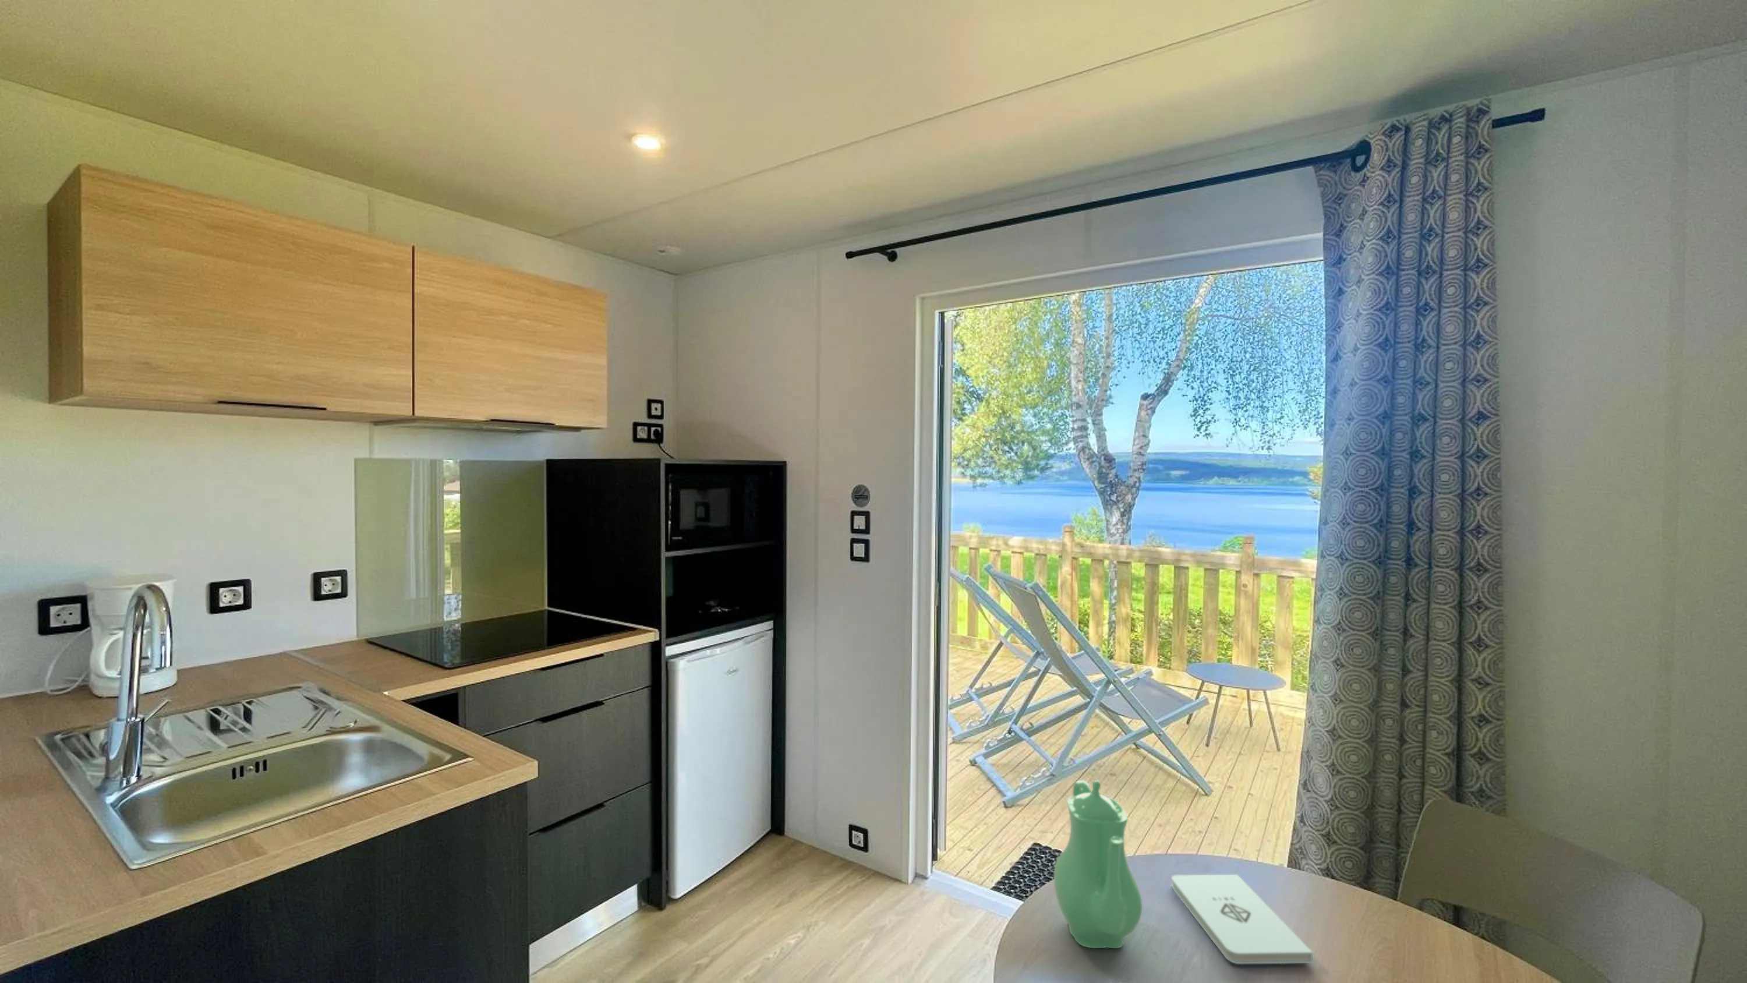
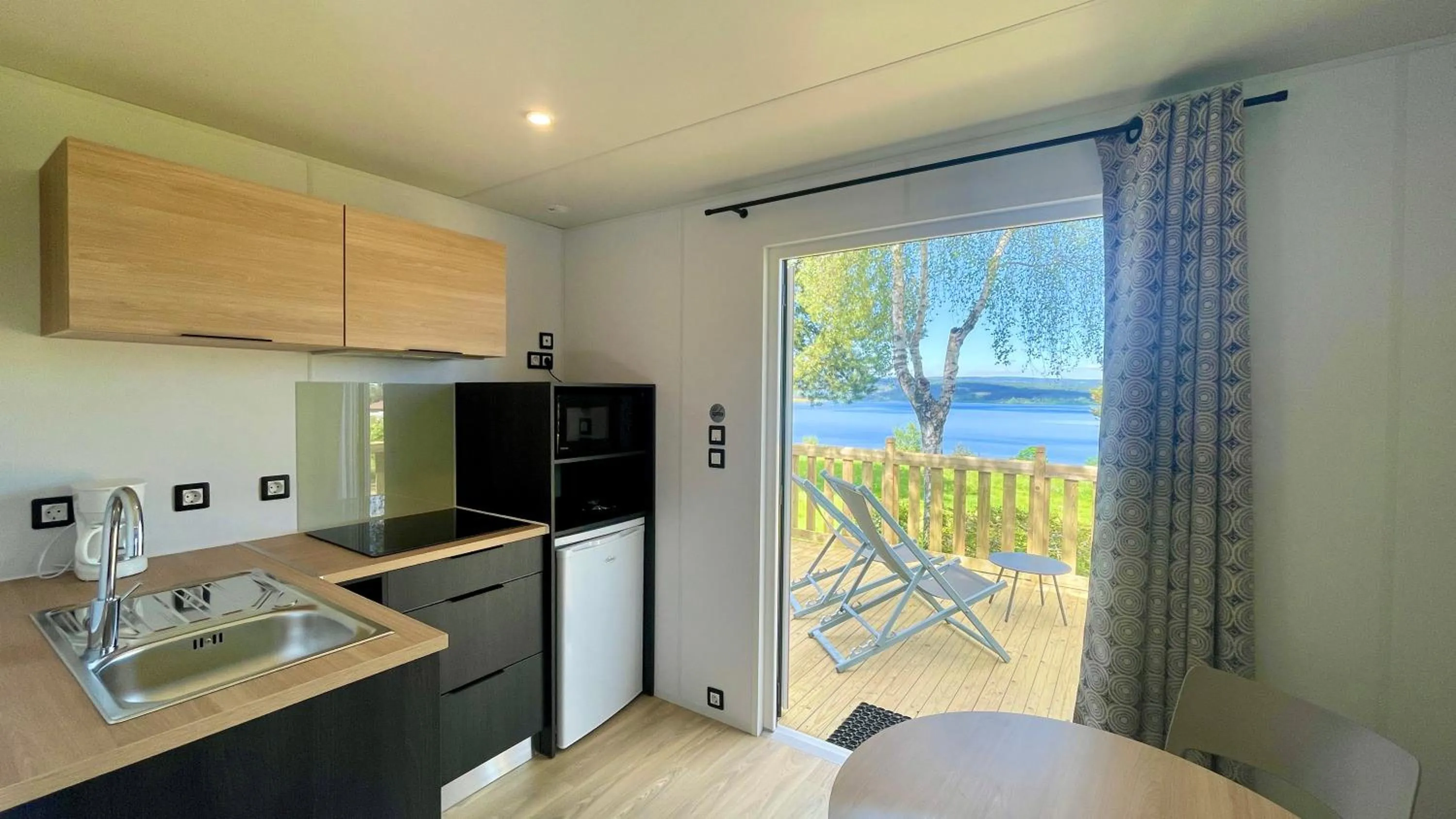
- teapot (1095, 855)
- notepad (1233, 915)
